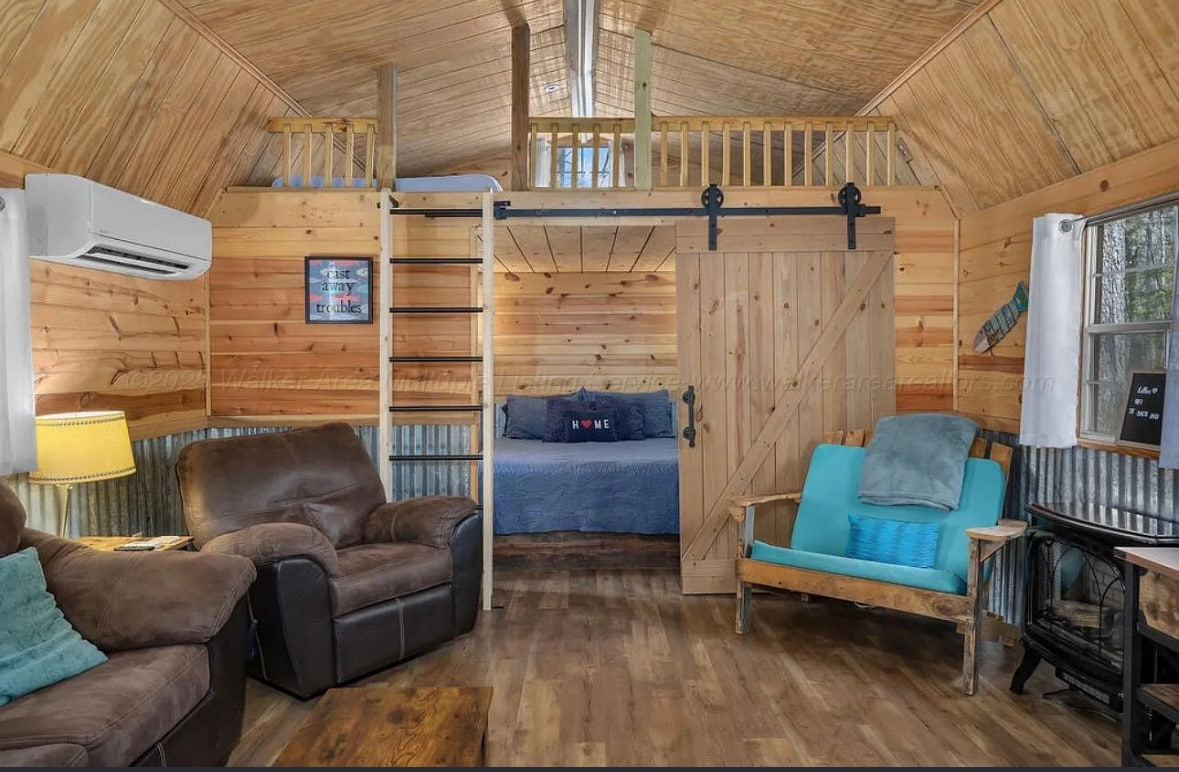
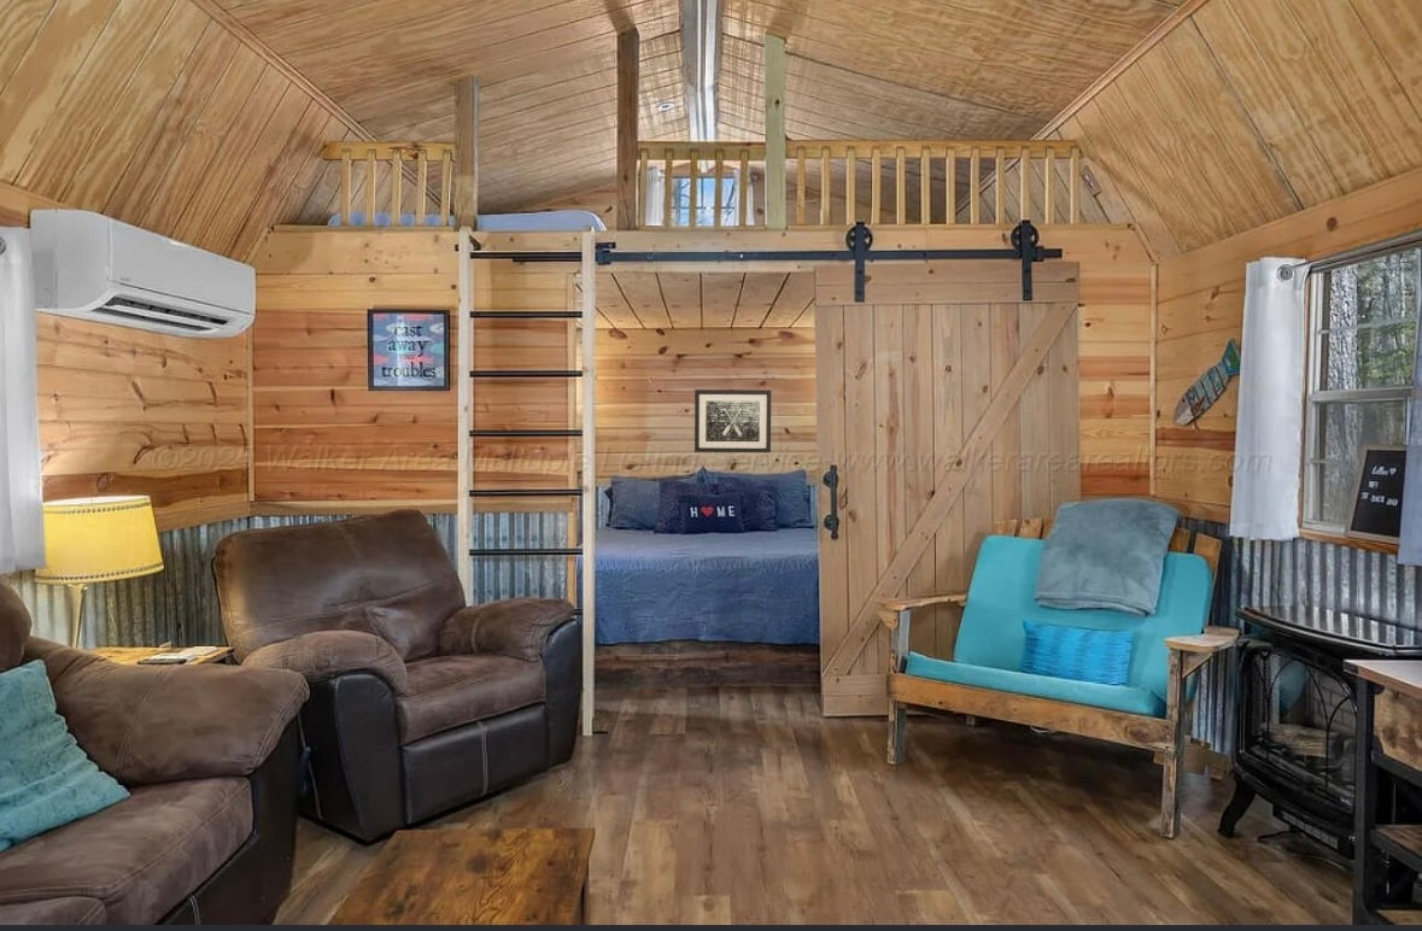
+ wall art (732, 421)
